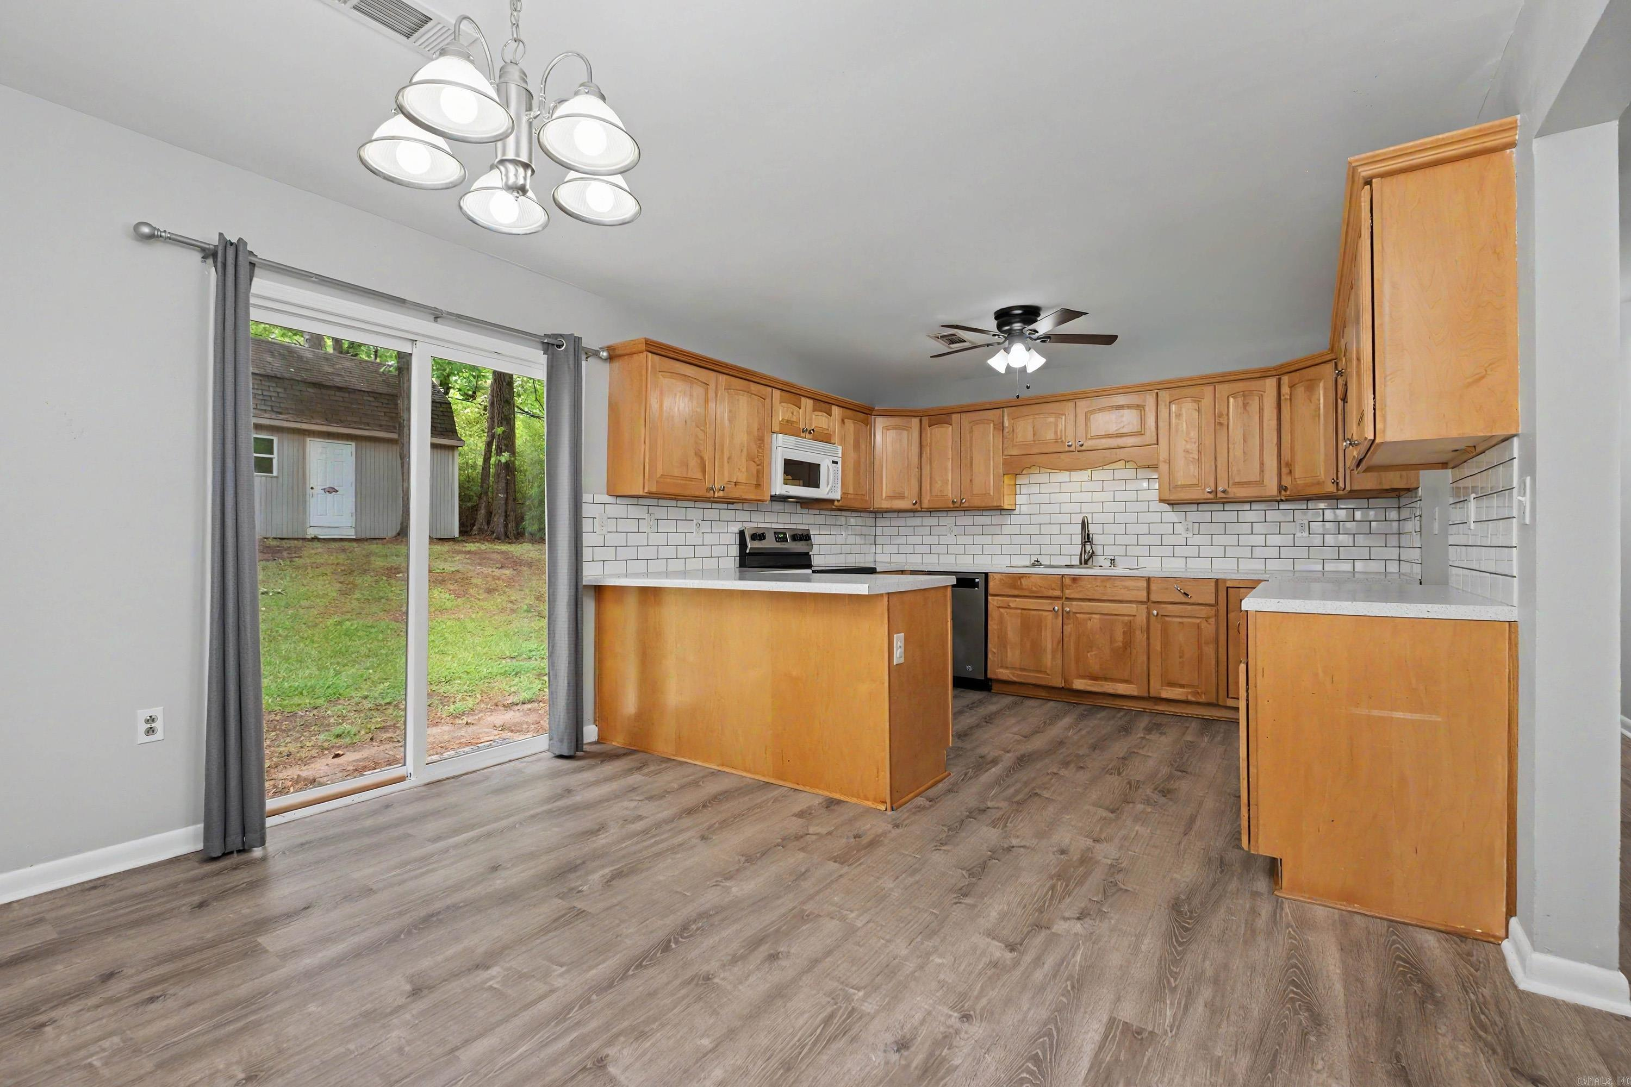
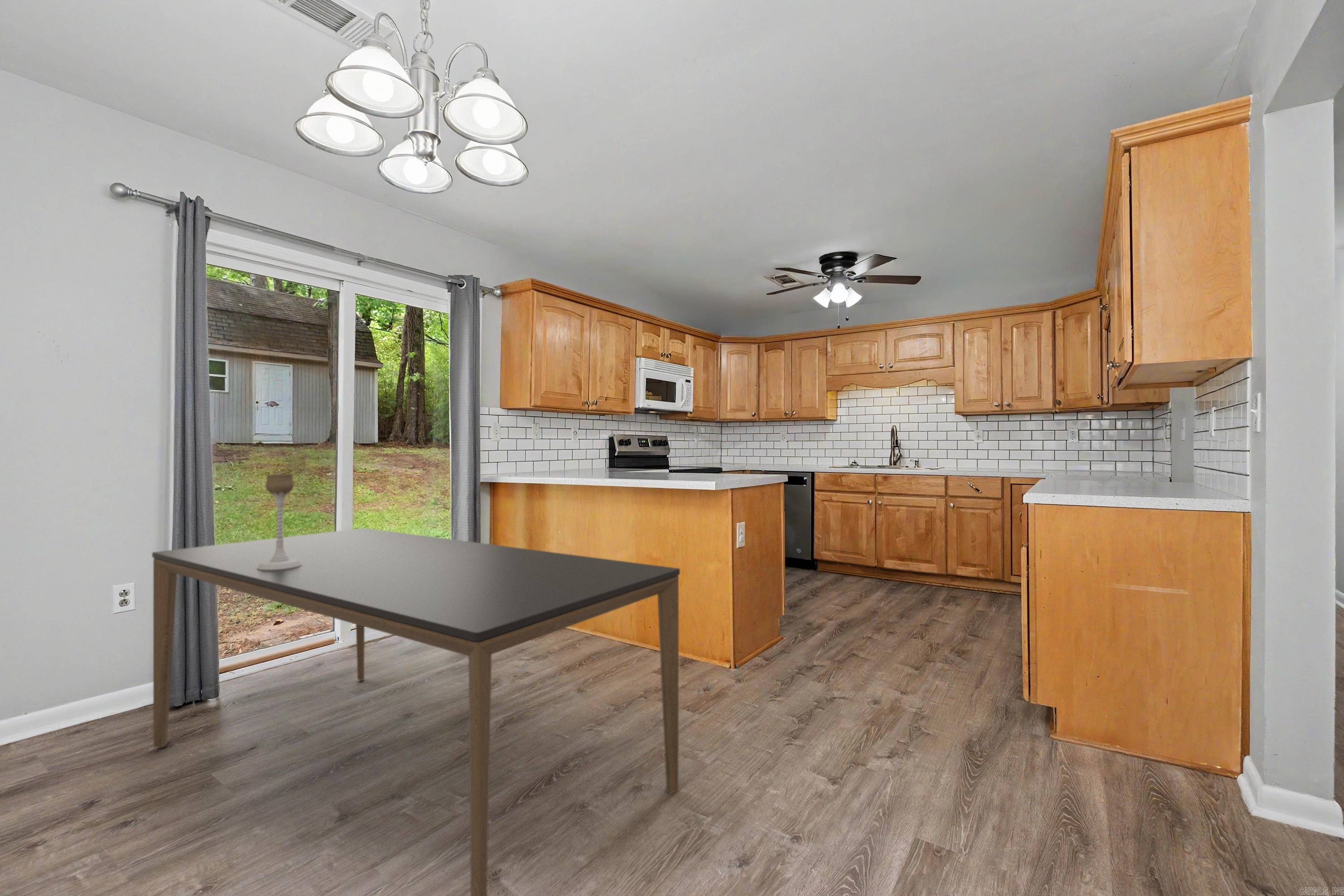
+ candle holder (280, 520)
+ dining table (405, 638)
